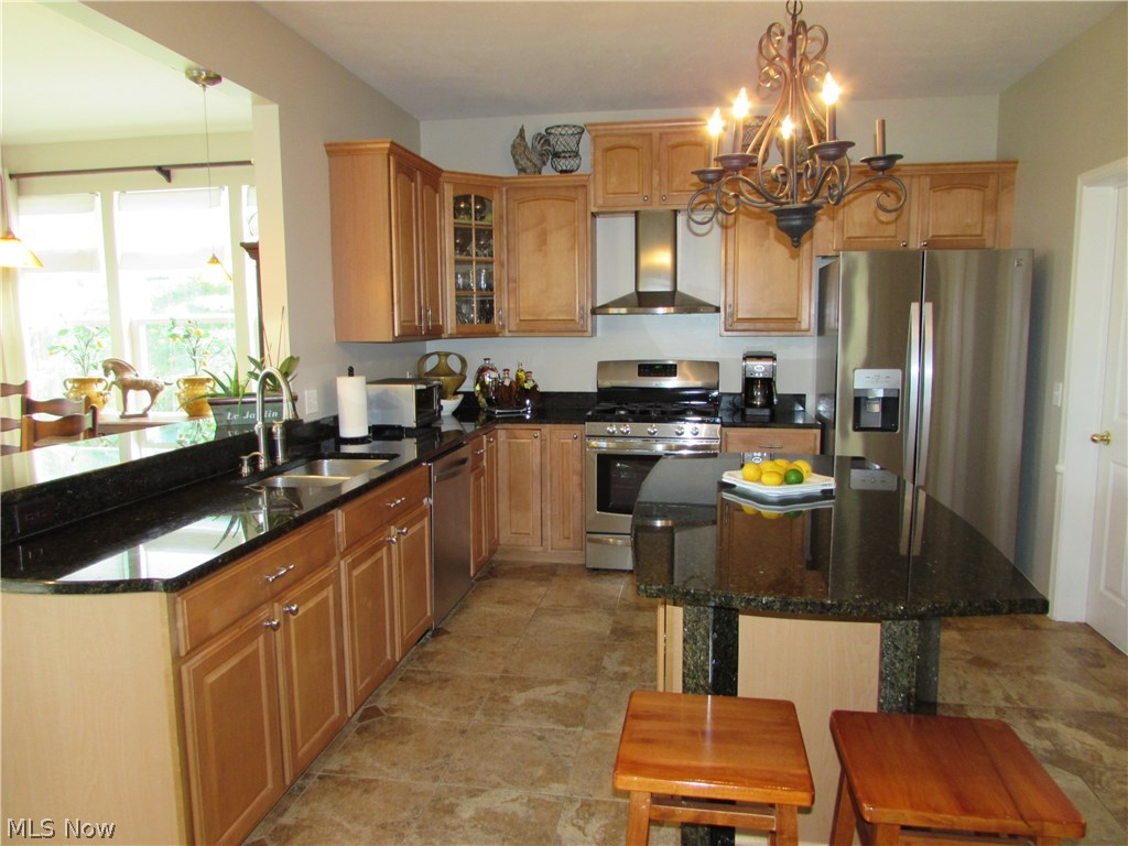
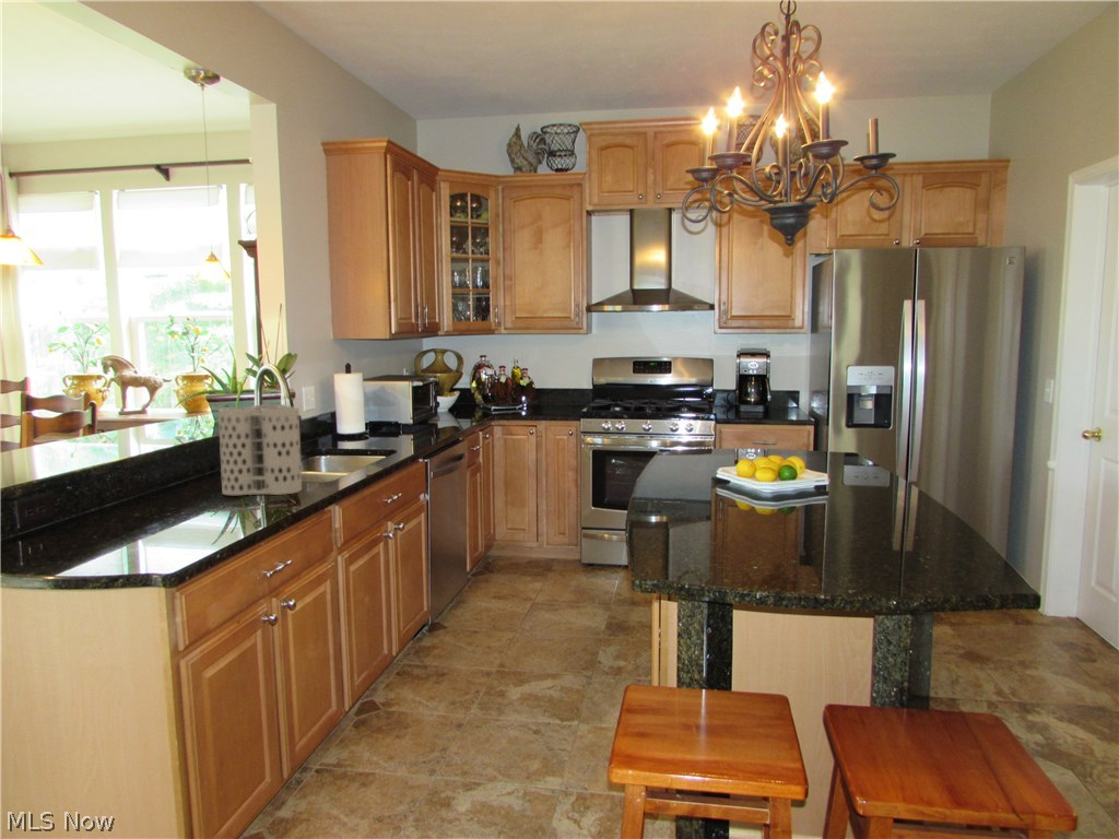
+ utensil holder (268, 448)
